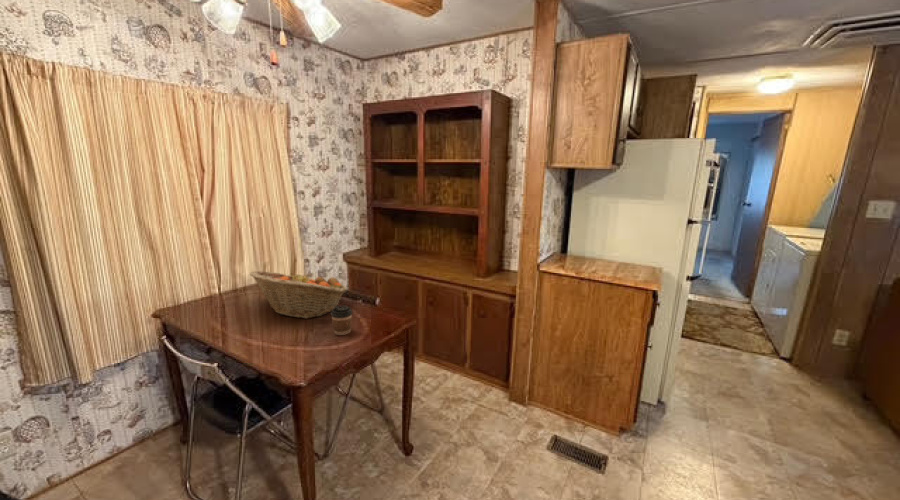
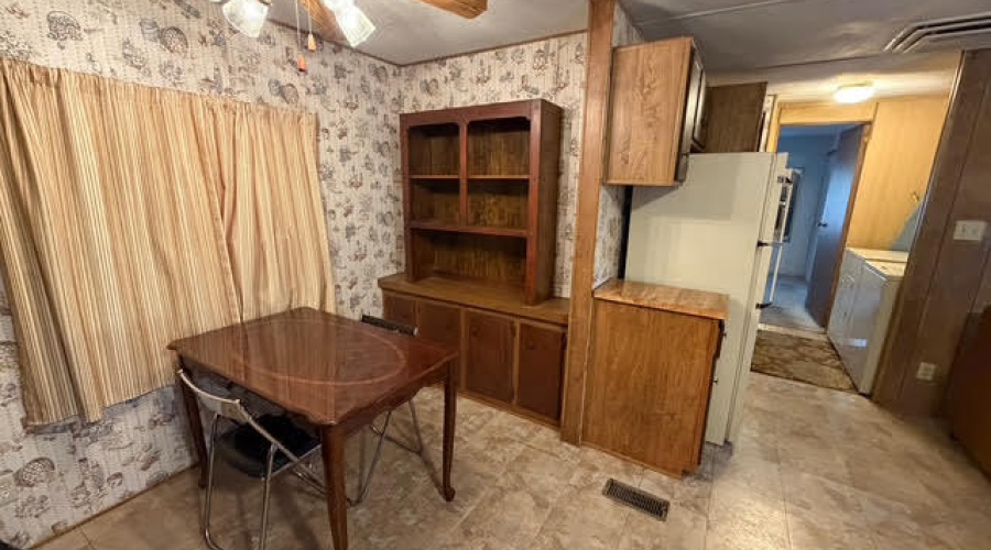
- coffee cup (342, 319)
- fruit basket (300, 288)
